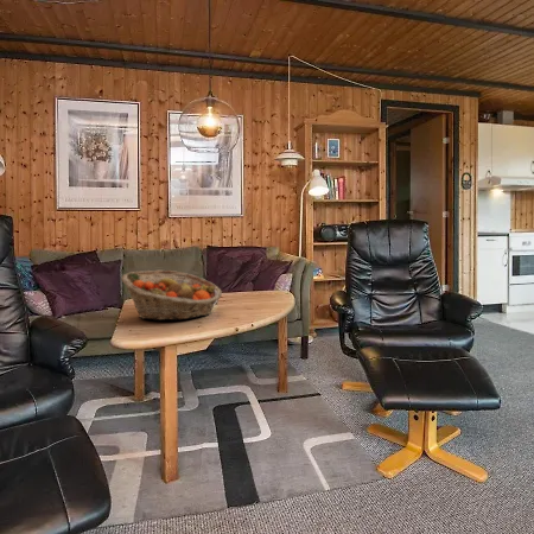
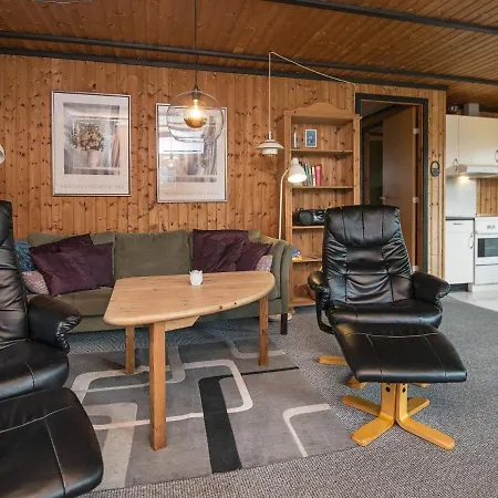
- fruit basket (173, 293)
